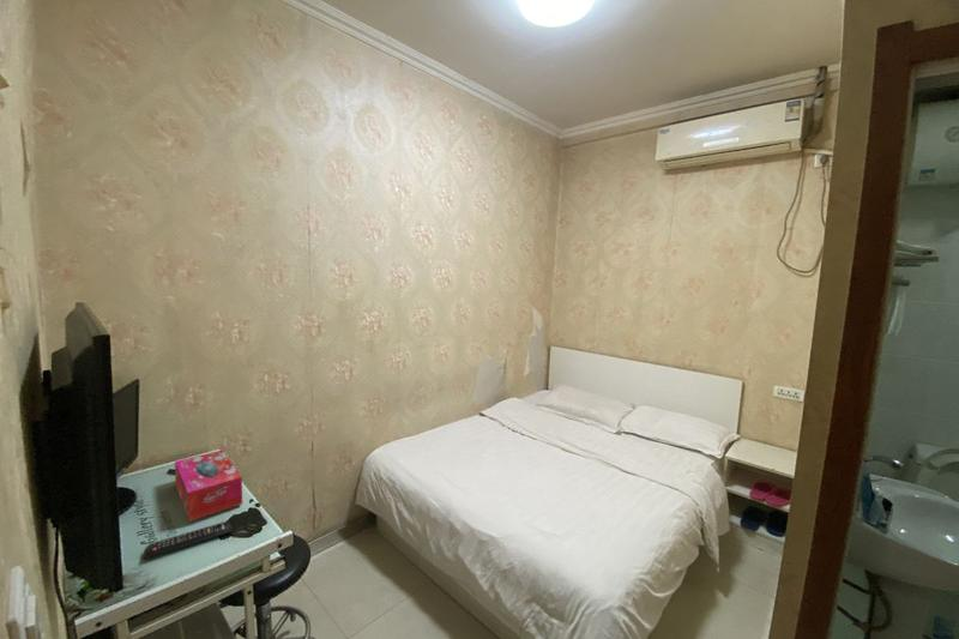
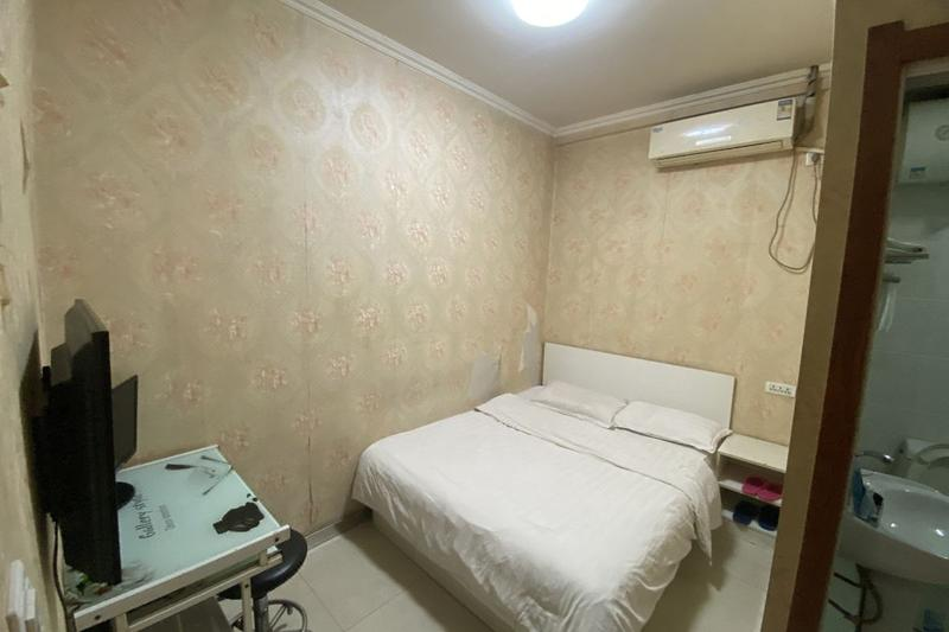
- remote control (189, 538)
- tissue box (207, 482)
